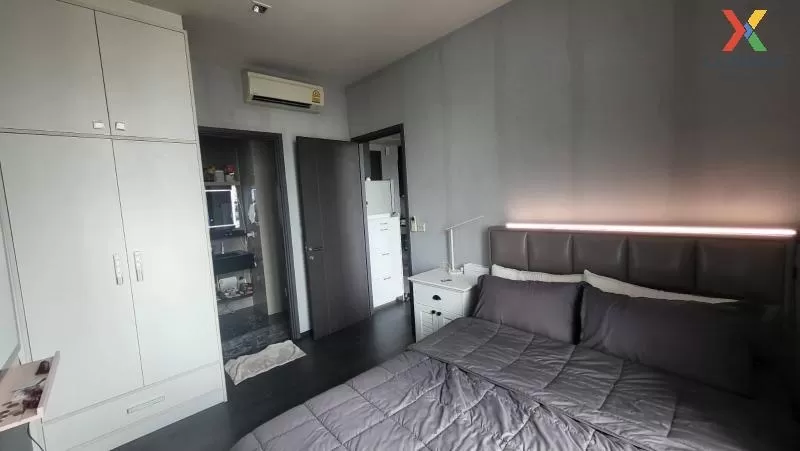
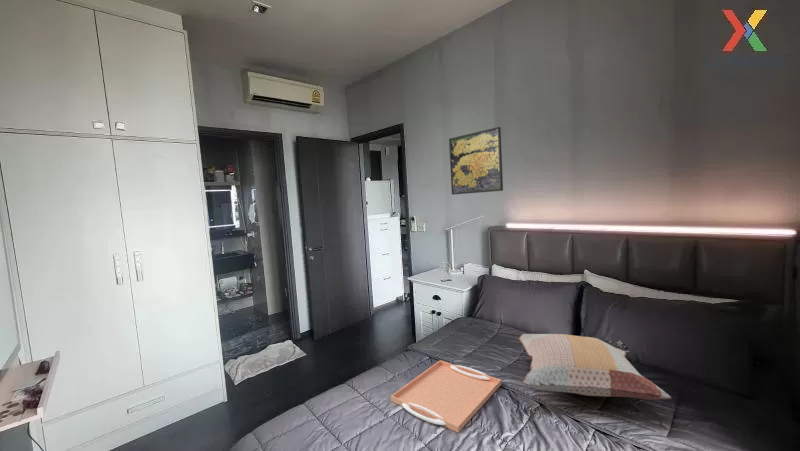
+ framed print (474, 163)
+ decorative pillow (578, 360)
+ serving tray (447, 390)
